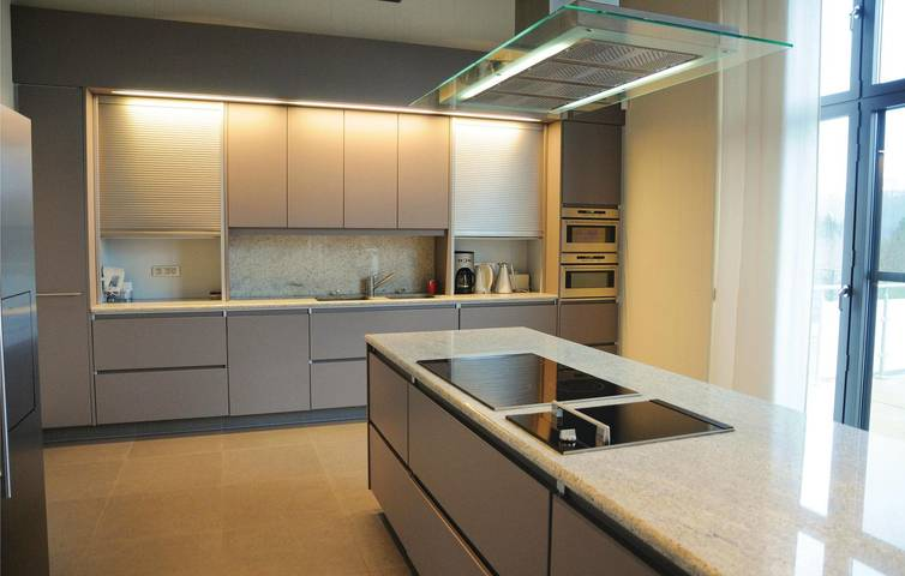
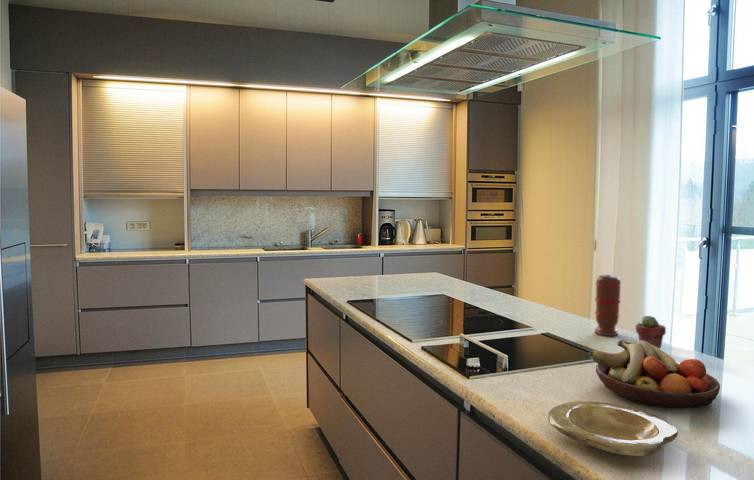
+ potted succulent (650, 333)
+ fruit bowl (654, 369)
+ plate (609, 430)
+ spice grinder (607, 304)
